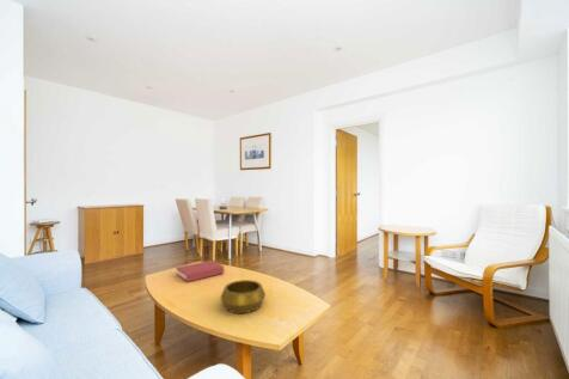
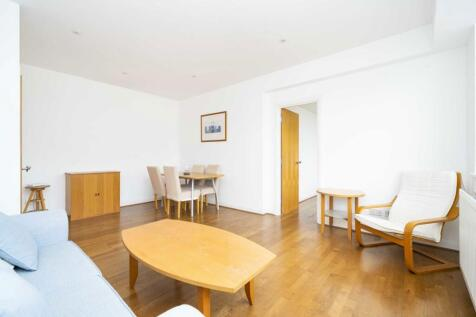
- decorative bowl (243, 295)
- hardback book (200, 270)
